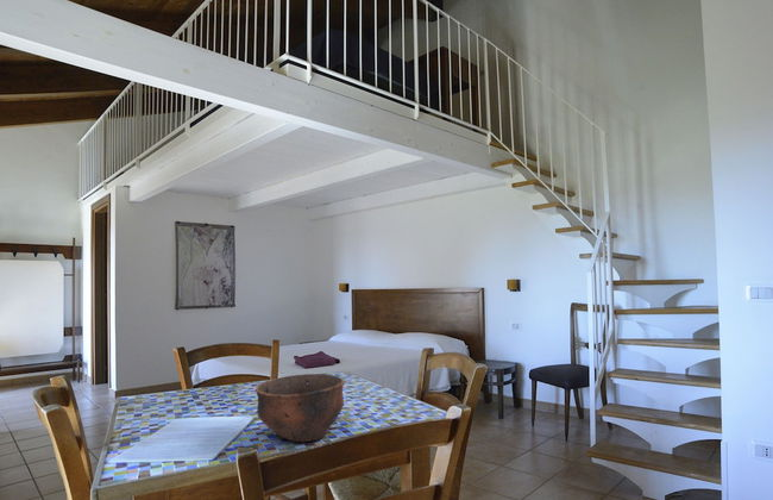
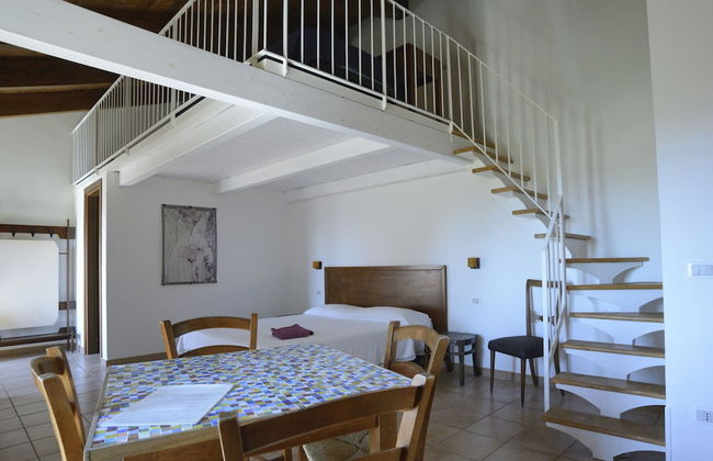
- bowl (301, 408)
